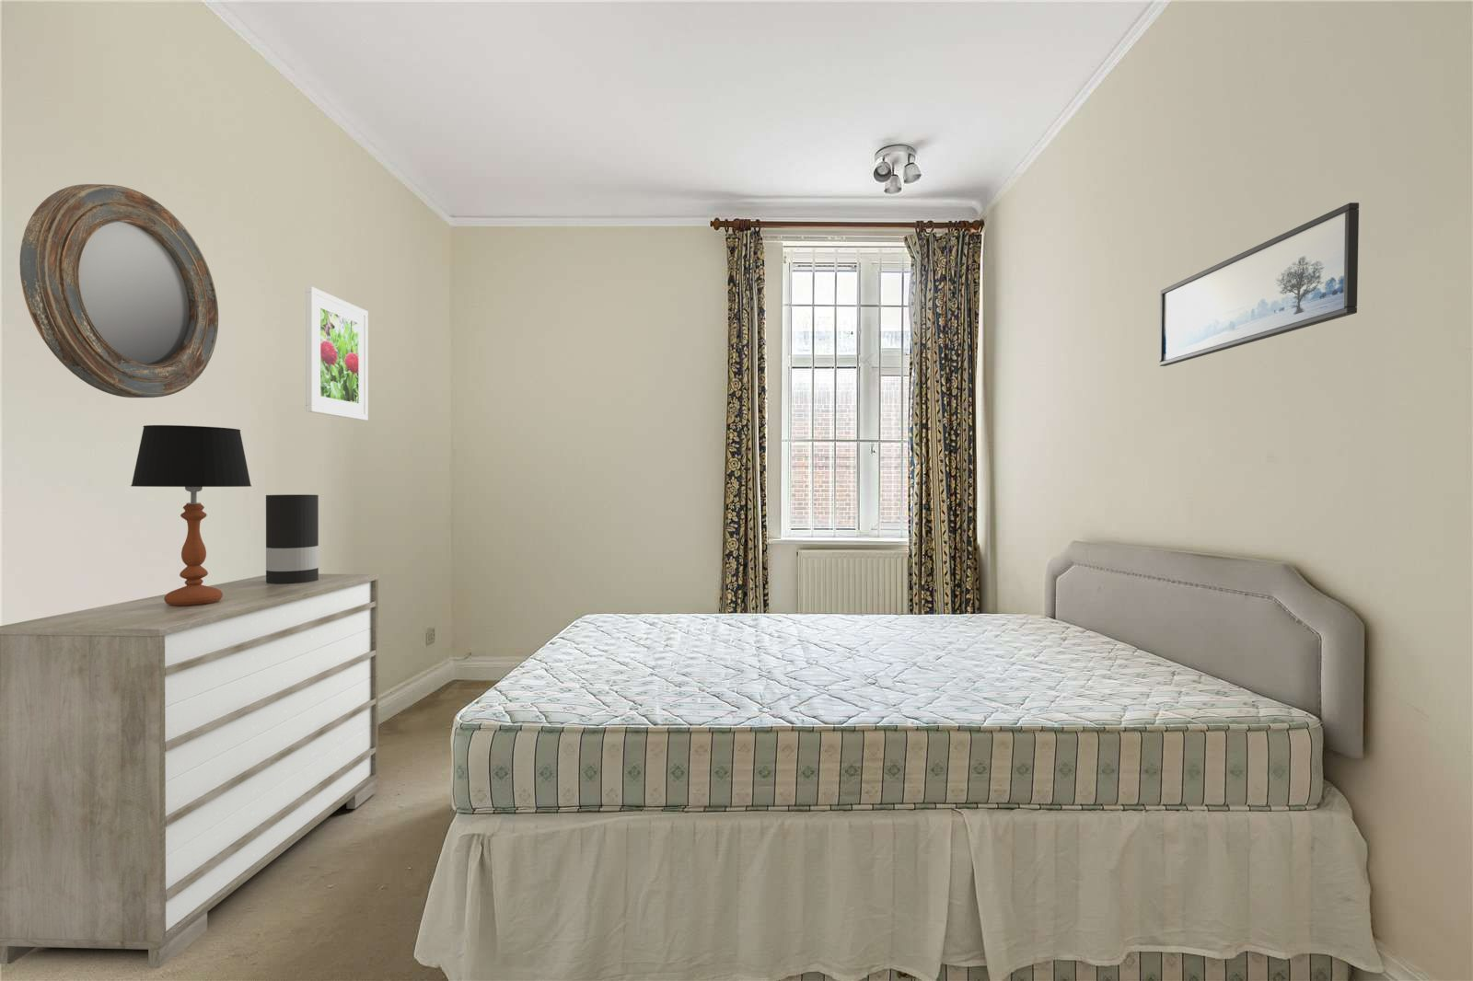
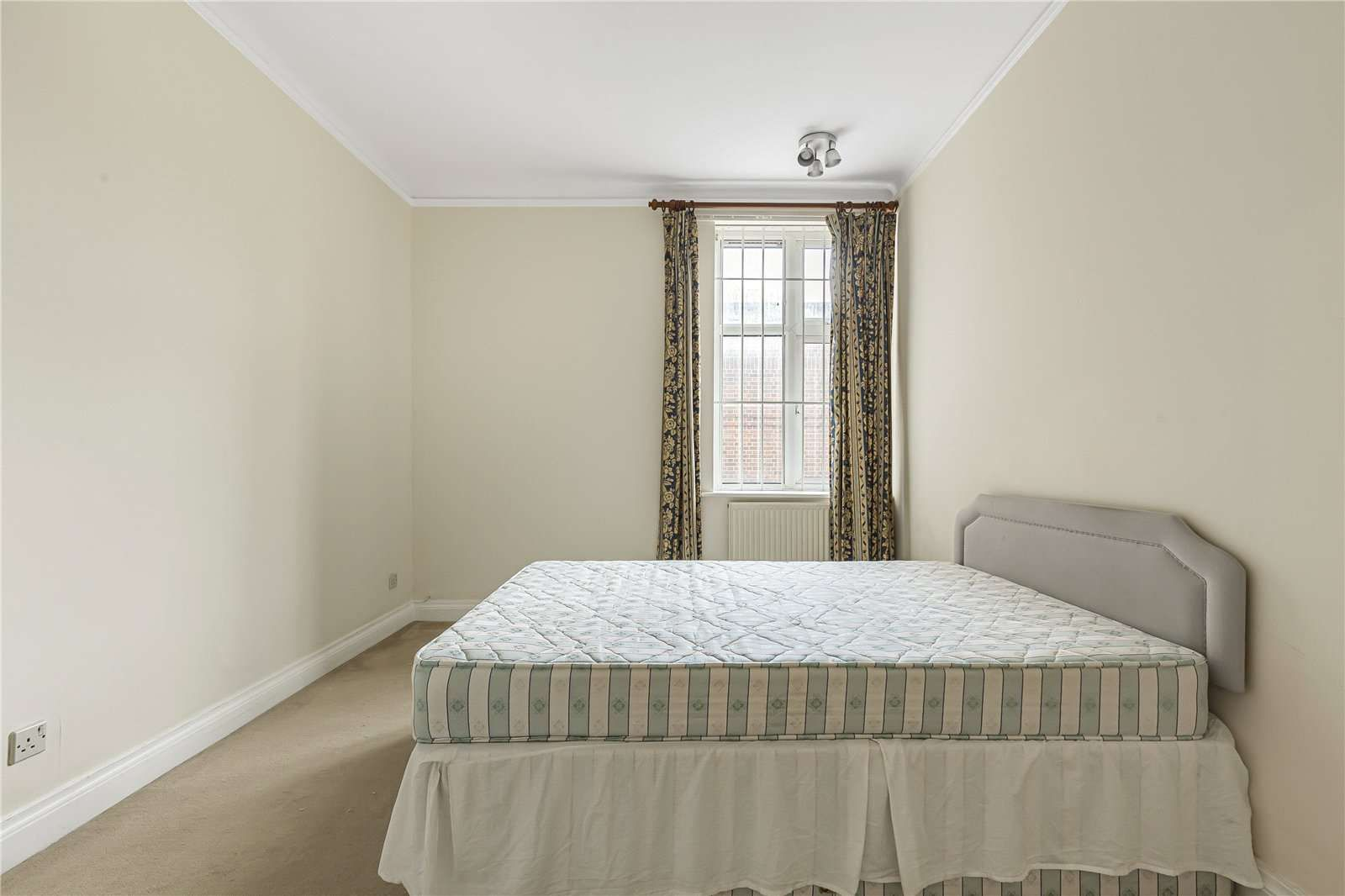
- table lamp (194, 515)
- home mirror (134, 295)
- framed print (1240, 299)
- dresser (229, 727)
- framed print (338, 358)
- vase (291, 538)
